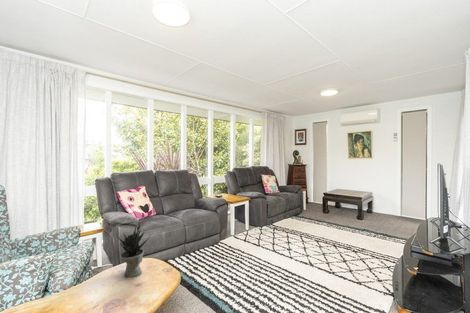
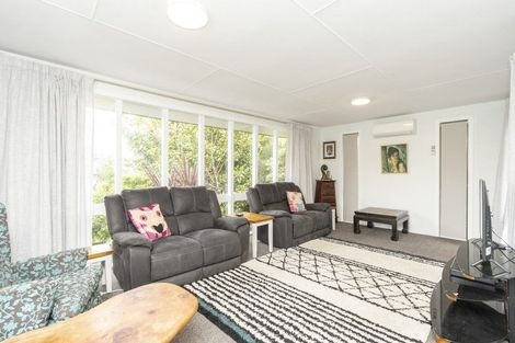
- potted plant (133, 251)
